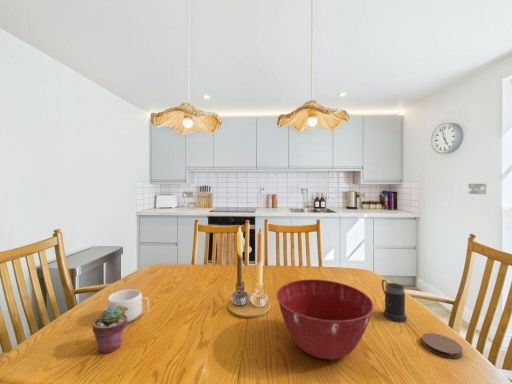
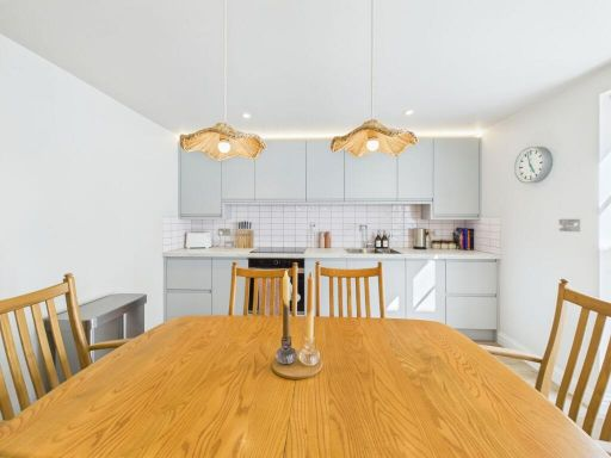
- mug (125, 306)
- mixing bowl (322, 320)
- potted succulent (110, 327)
- coaster (441, 344)
- mug (391, 298)
